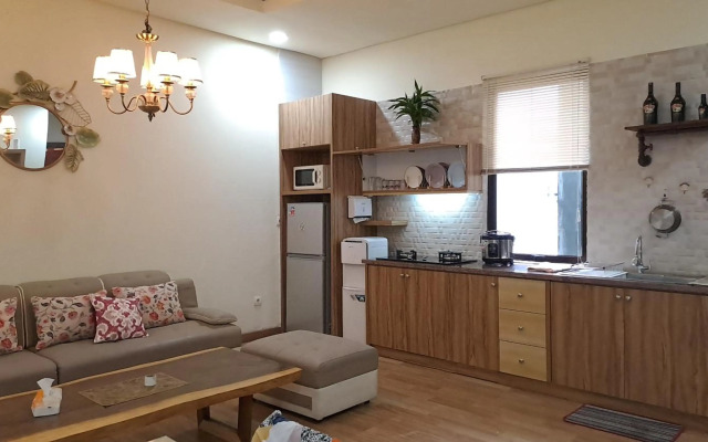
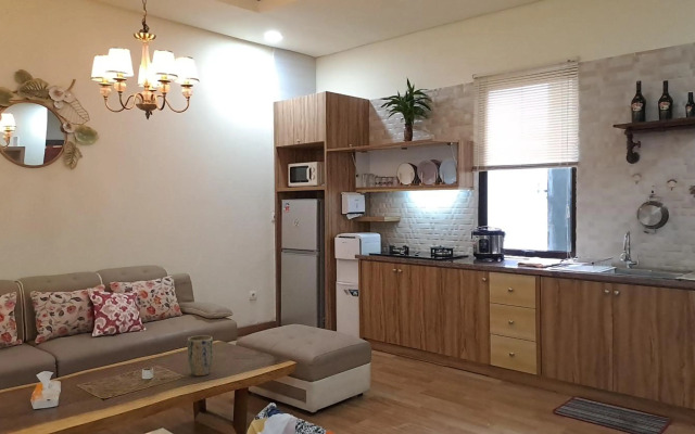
+ plant pot (200, 355)
